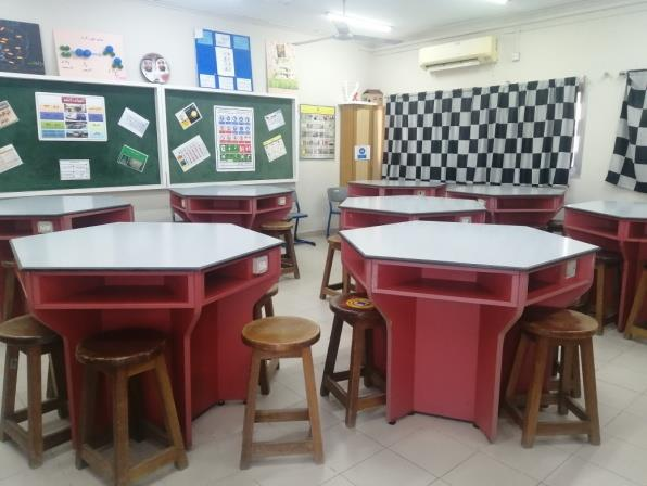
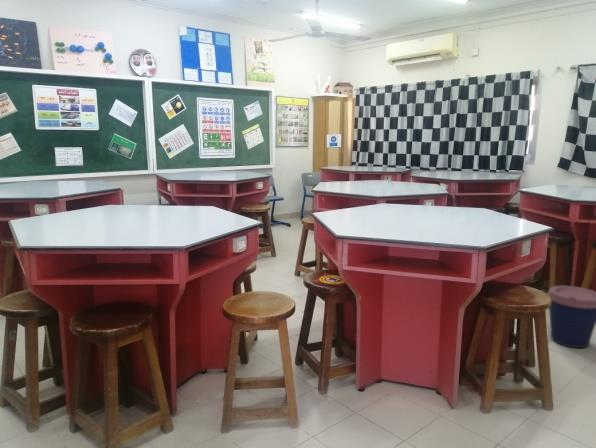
+ coffee cup (572, 317)
